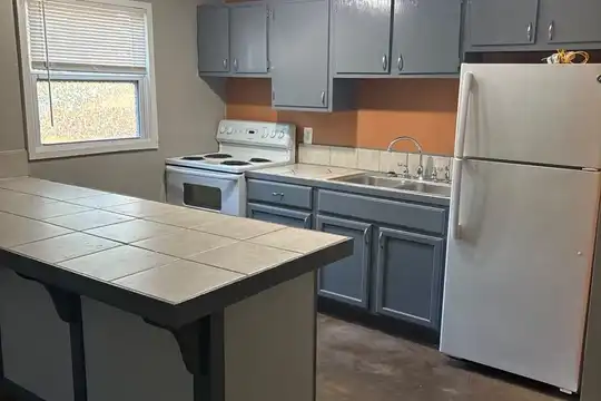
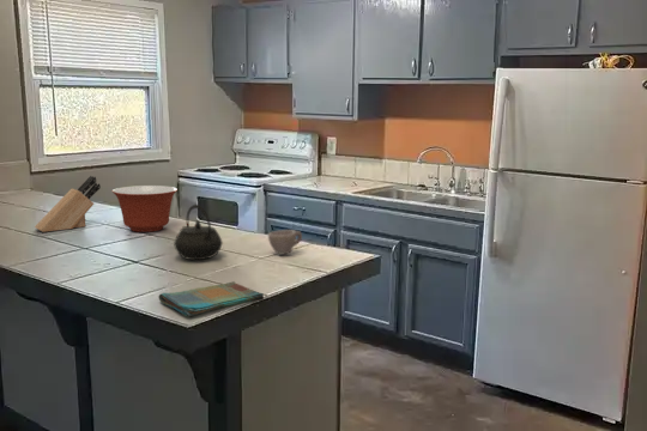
+ knife block (68, 202)
+ kettle (195, 230)
+ cup (285, 242)
+ dish towel (211, 296)
+ mixing bowl (145, 208)
